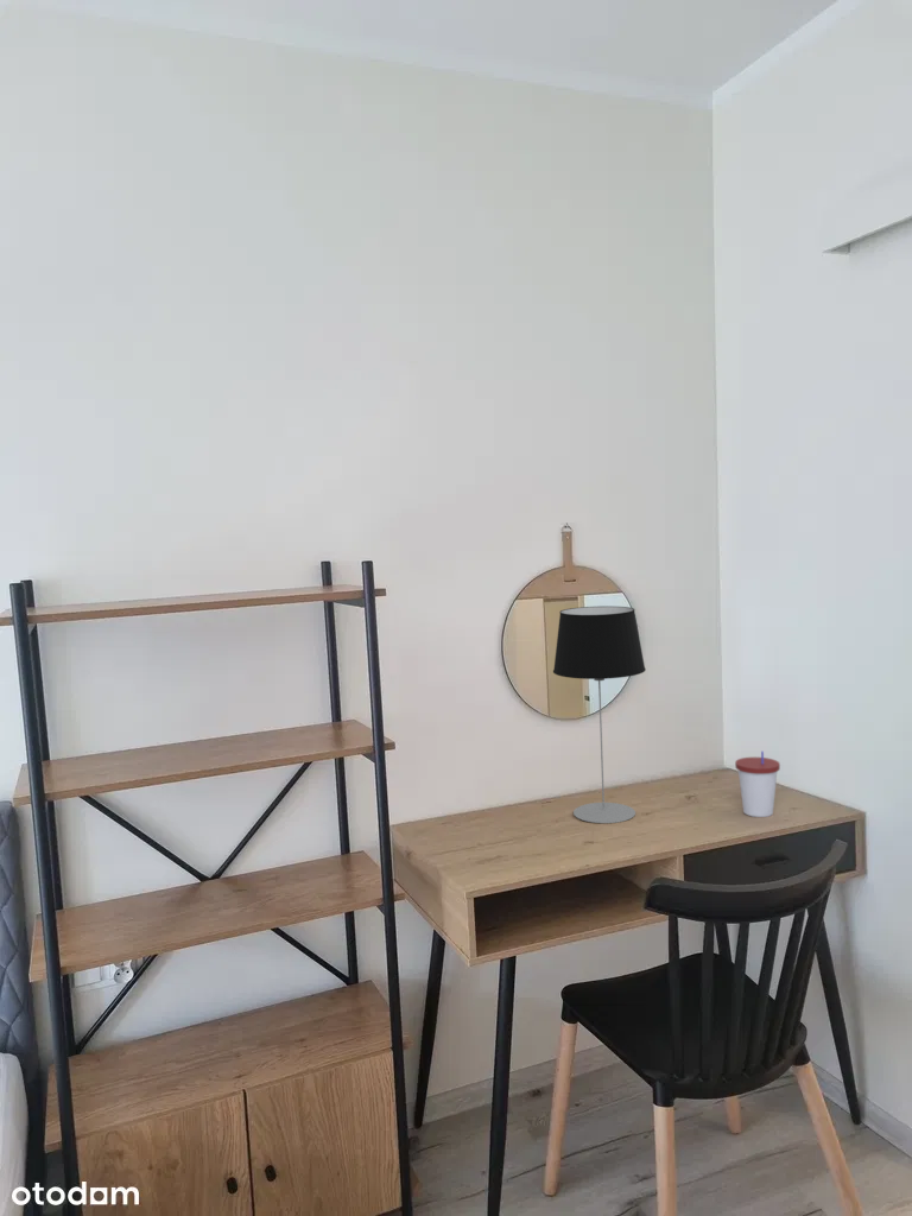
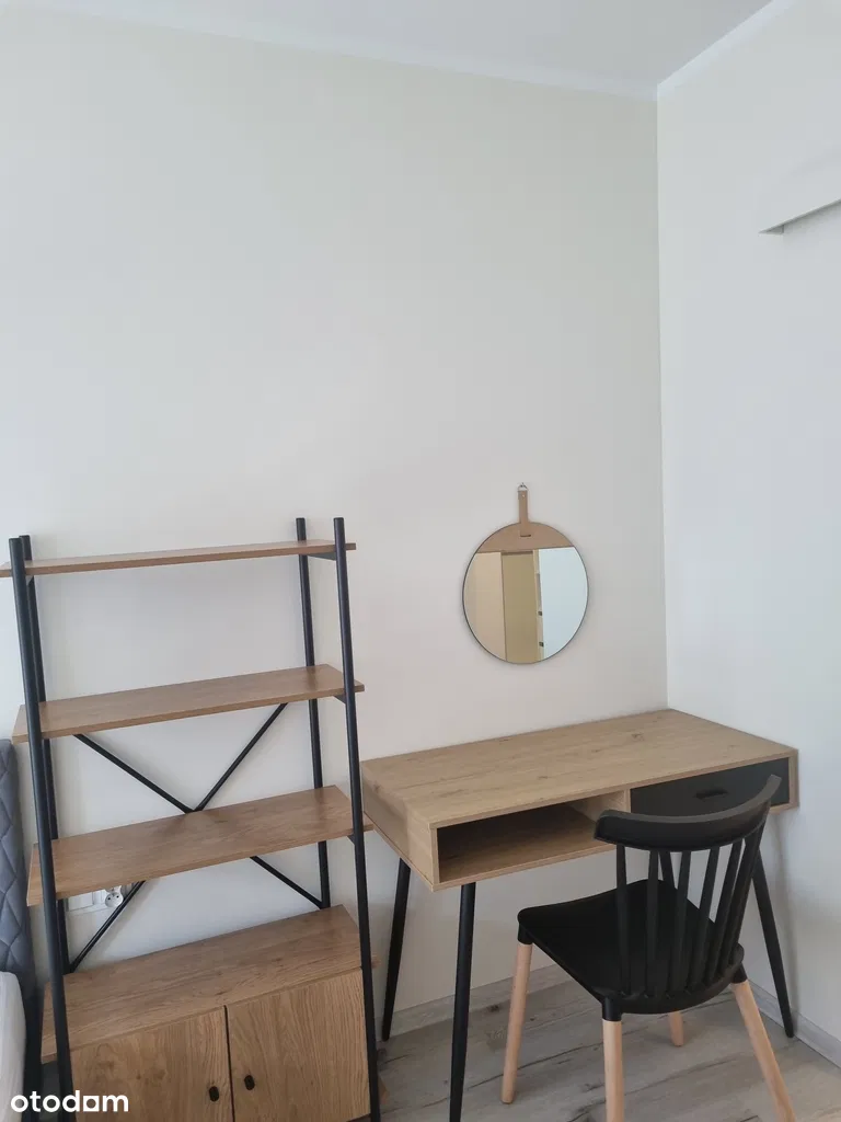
- cup (758, 781)
- table lamp (600, 712)
